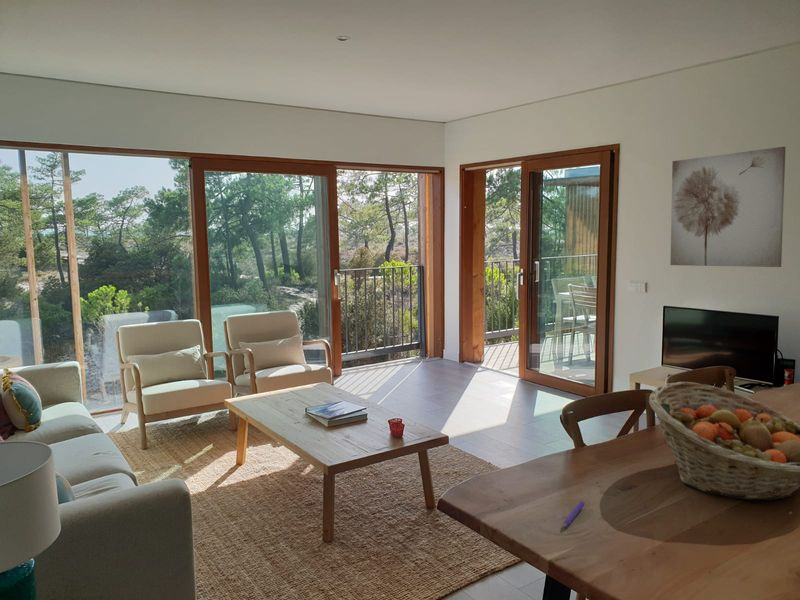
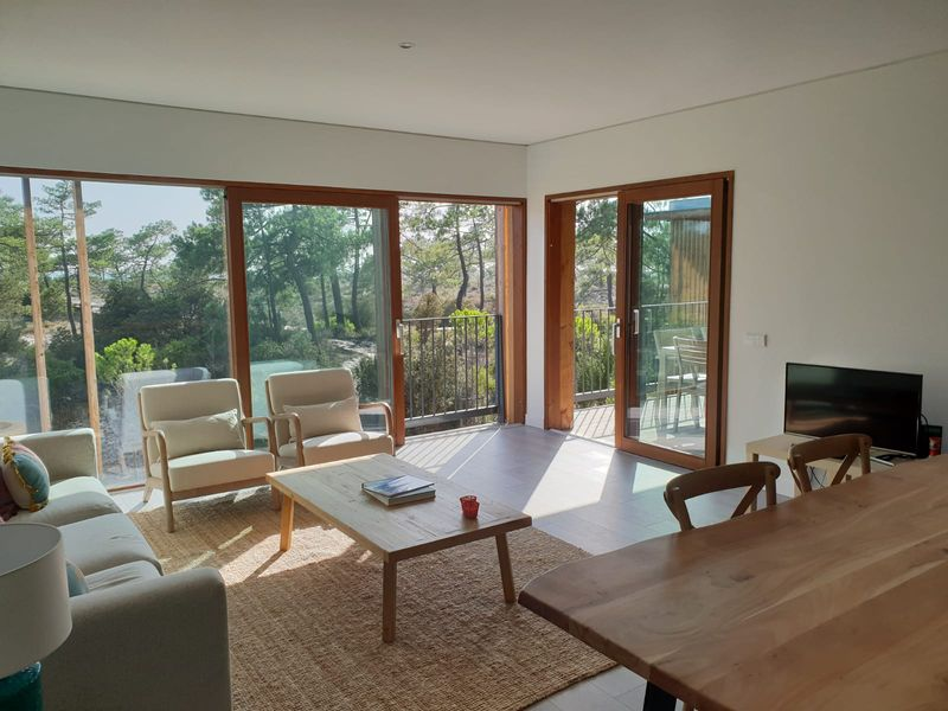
- pen (573, 513)
- fruit basket (731, 435)
- wall art (723, 210)
